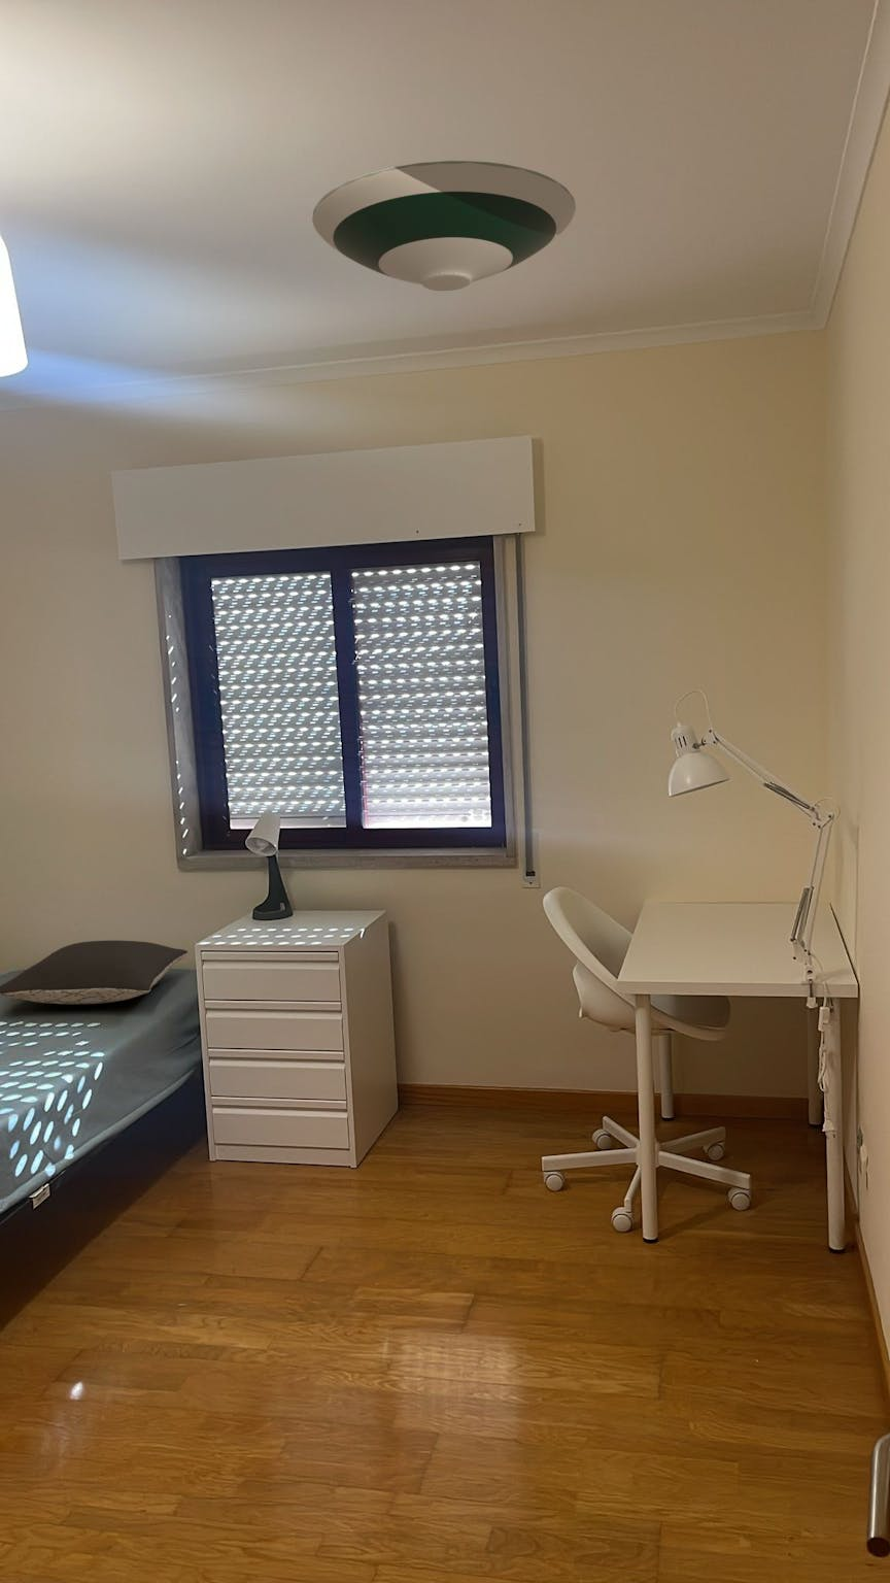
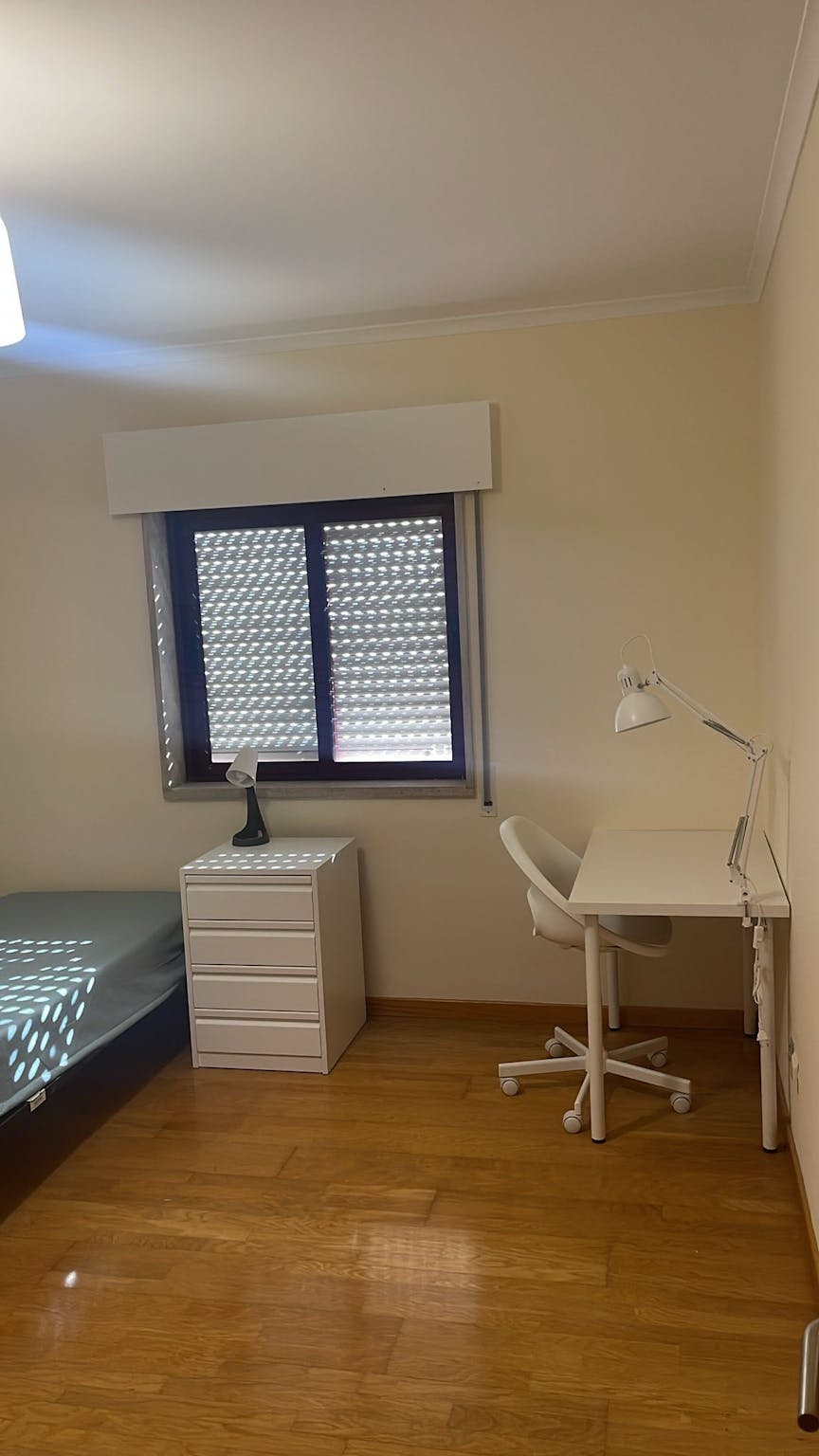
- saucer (446, 250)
- pillow (96, 971)
